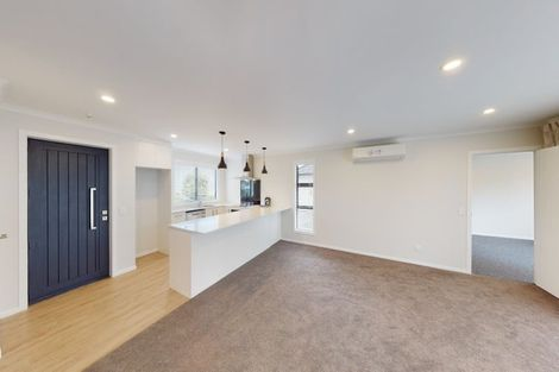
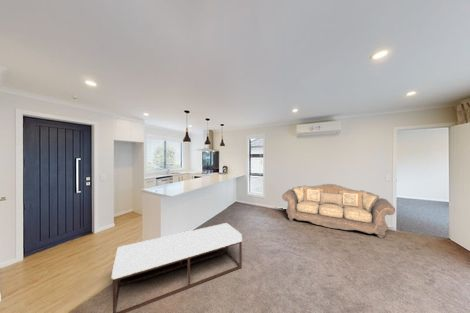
+ bench (184, 257)
+ sofa (330, 204)
